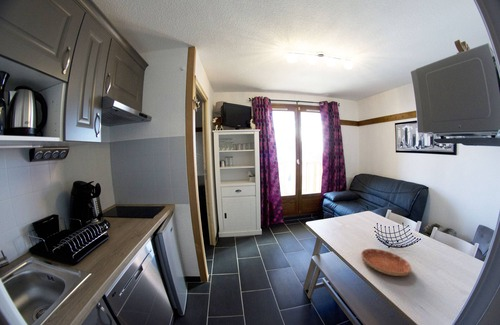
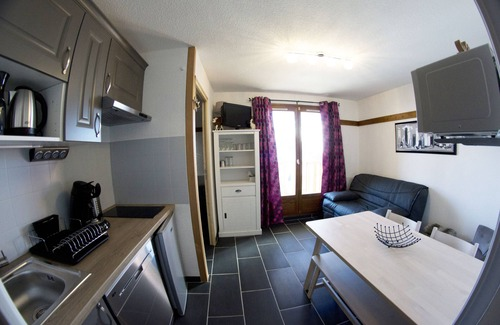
- saucer (384, 262)
